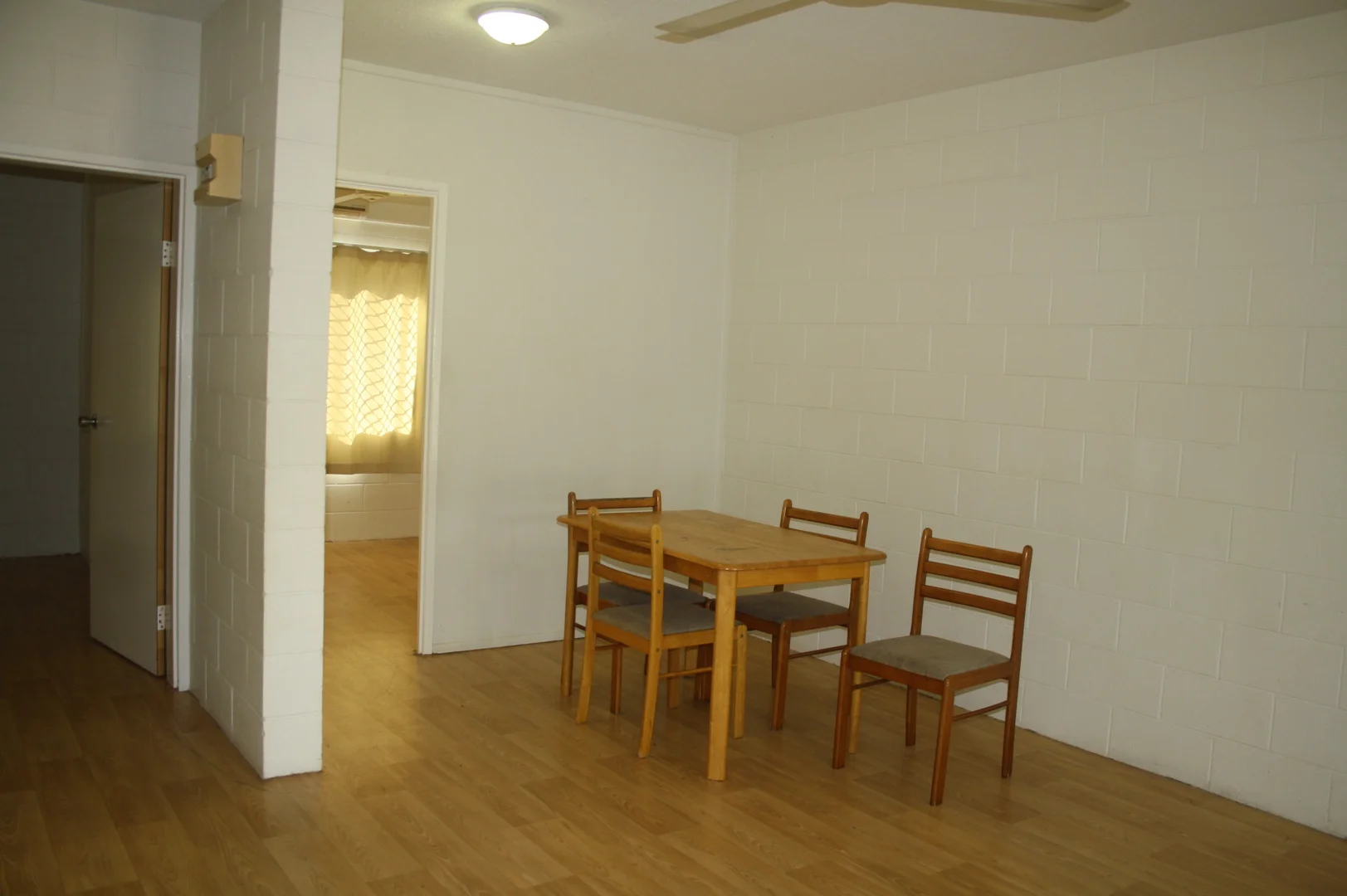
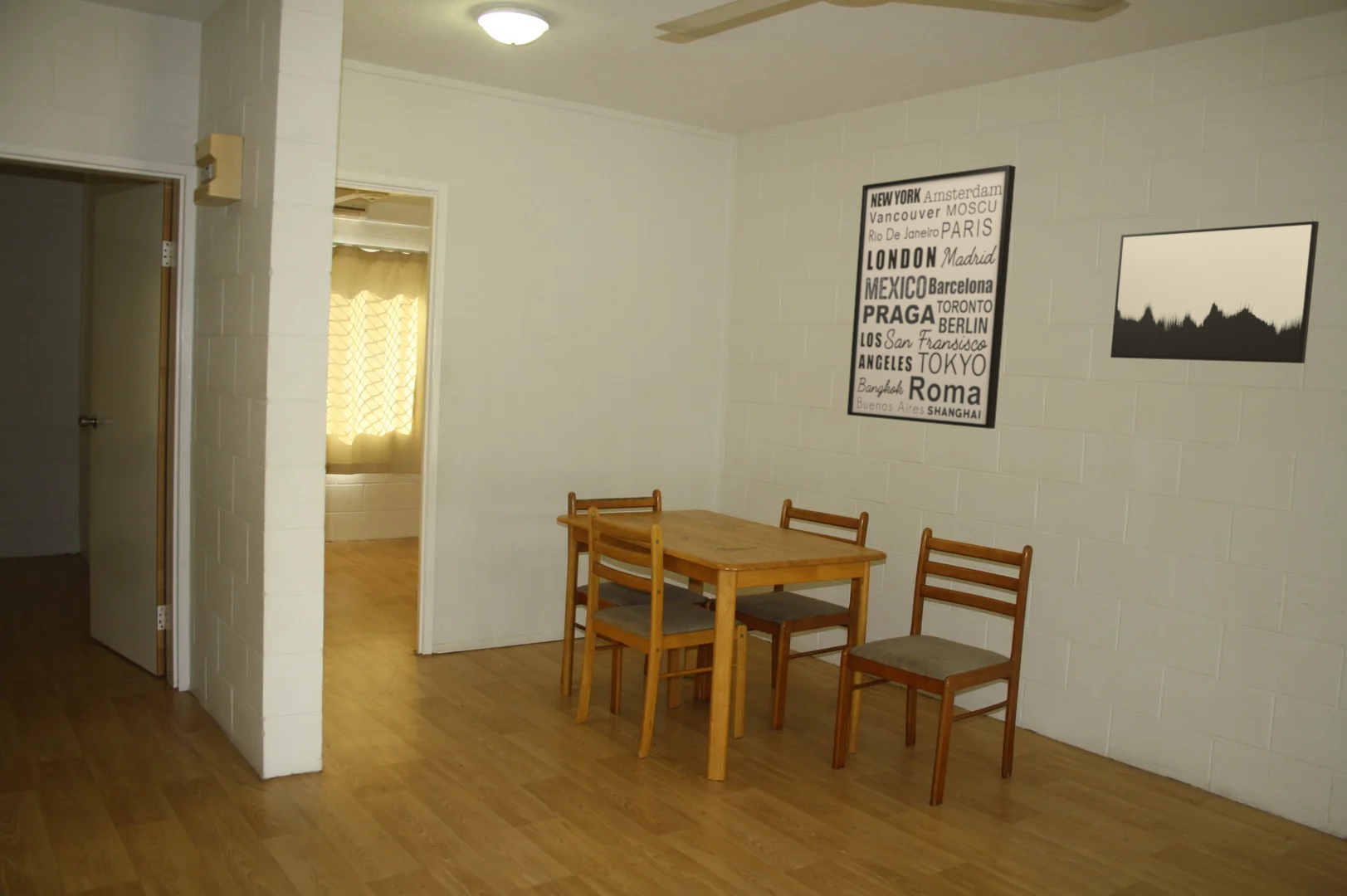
+ wall art (925, 299)
+ wall art (1207, 295)
